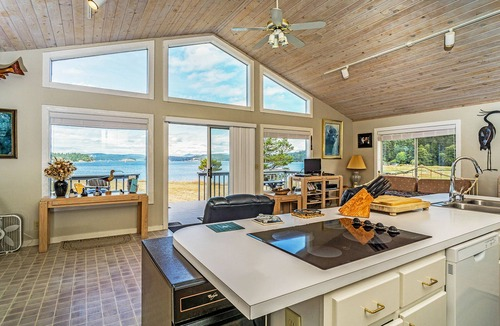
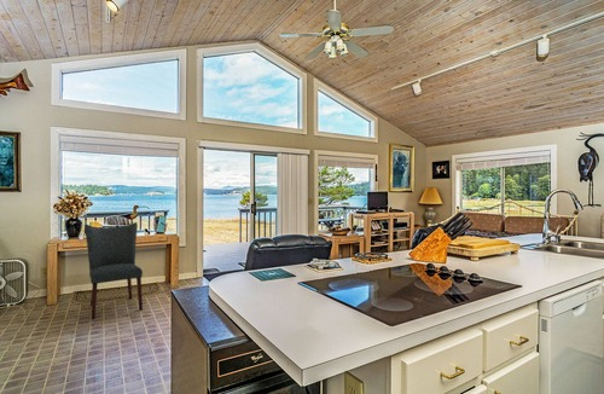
+ chair (114, 265)
